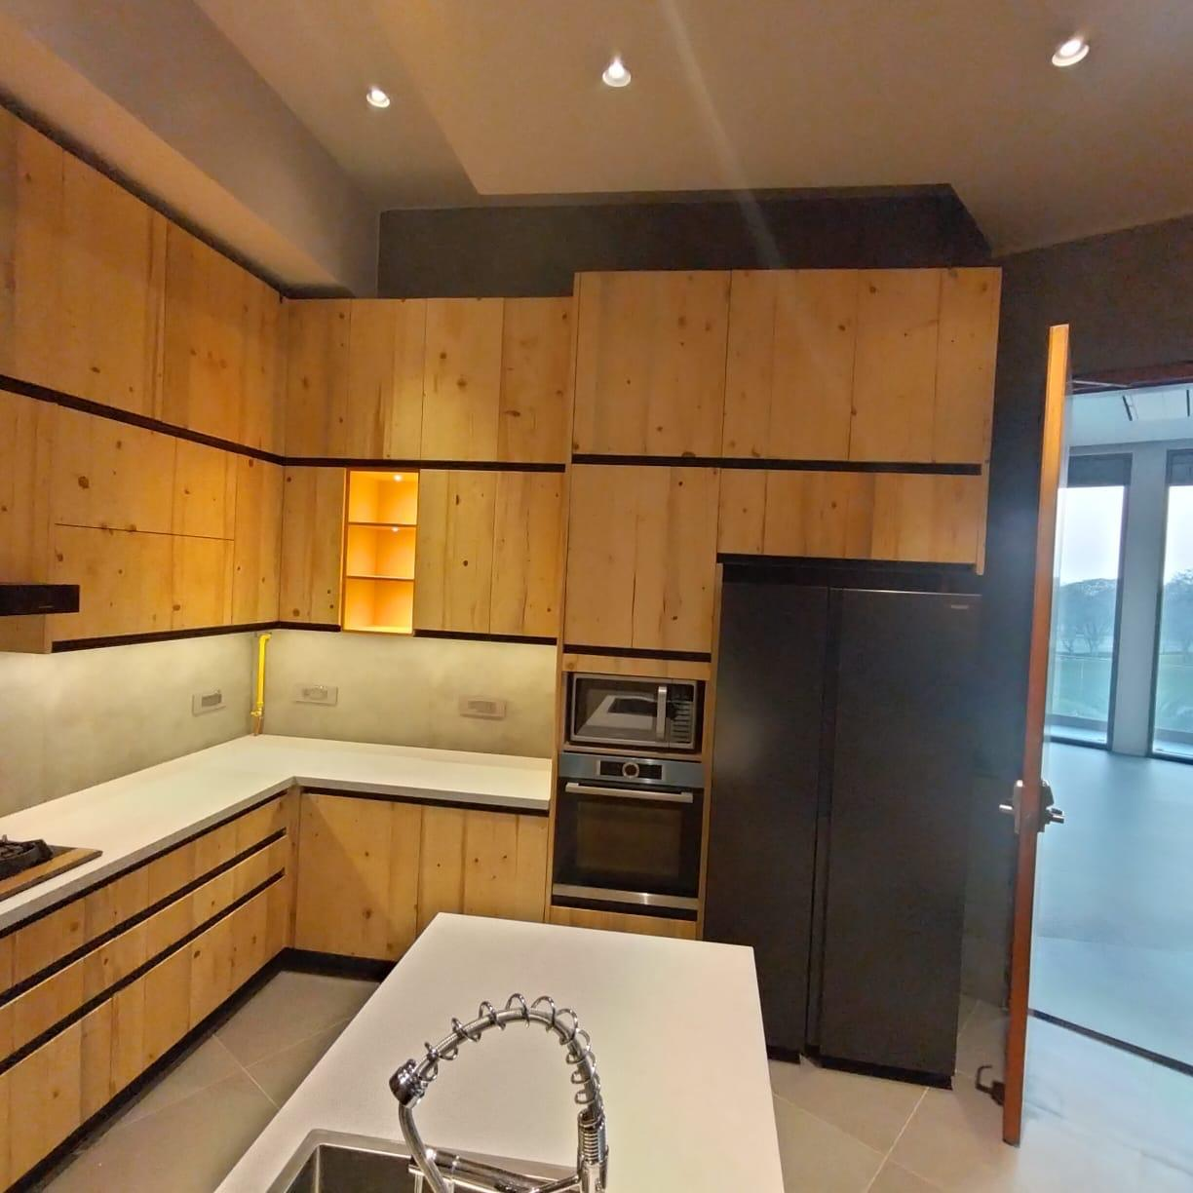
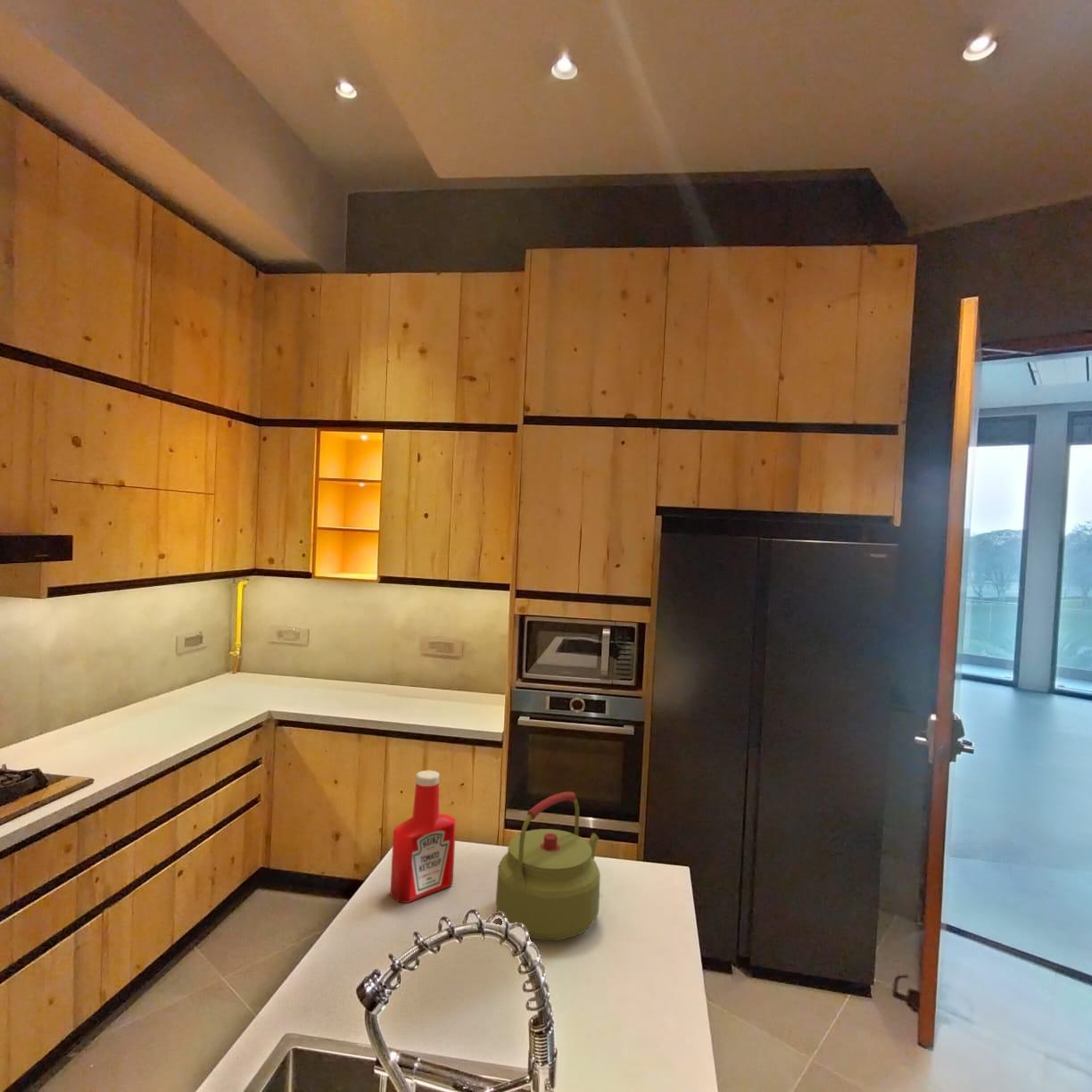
+ kettle (559, 850)
+ soap bottle (425, 831)
